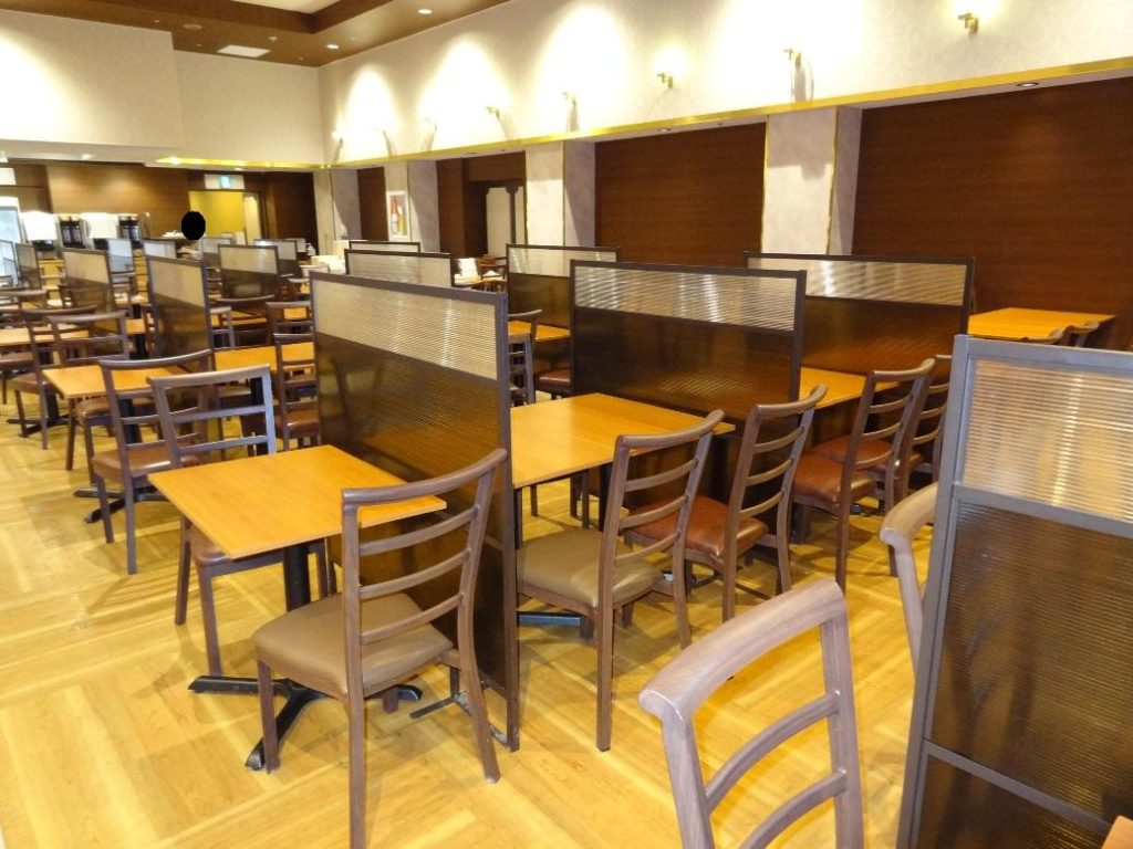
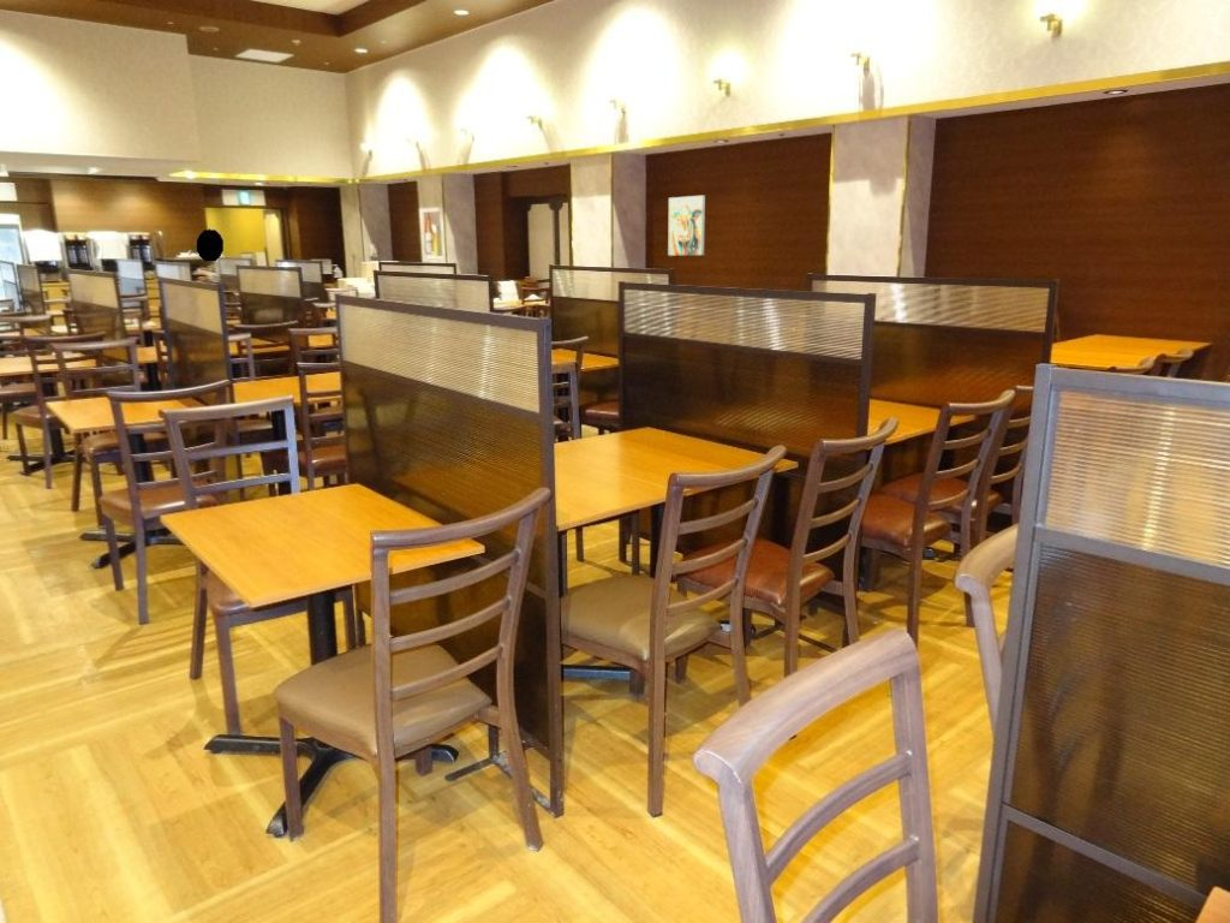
+ wall art (686, 226)
